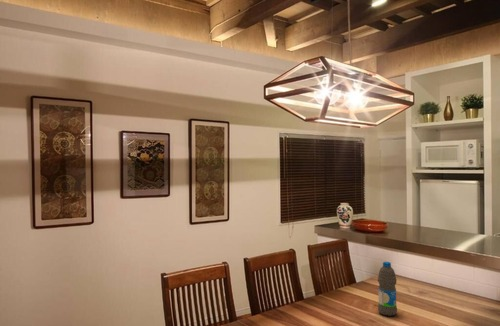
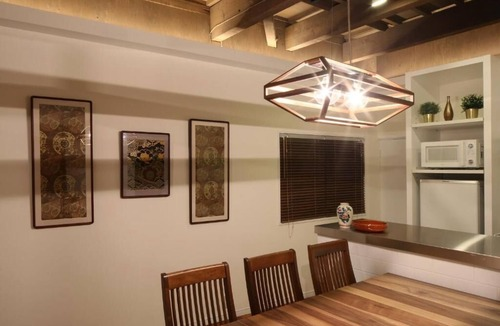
- water bottle (387, 287)
